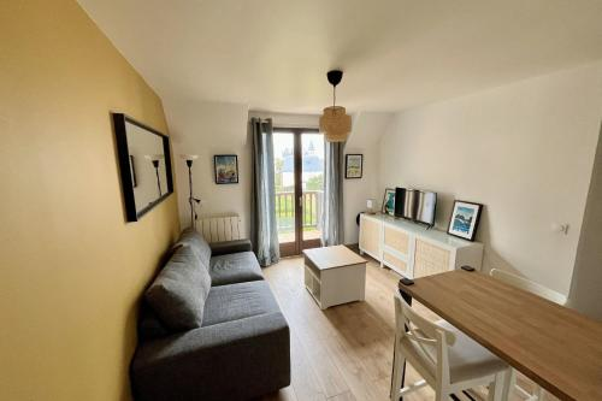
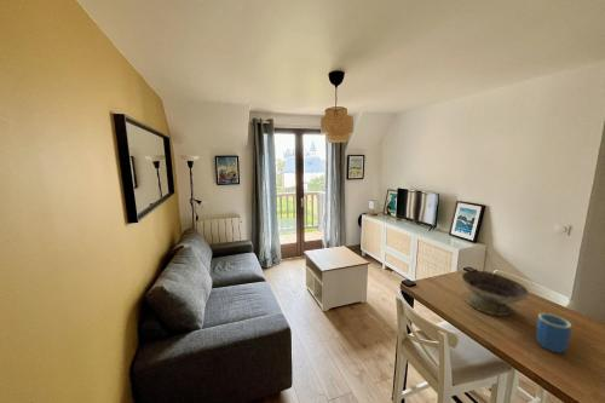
+ decorative bowl (491, 293)
+ mug (553, 332)
